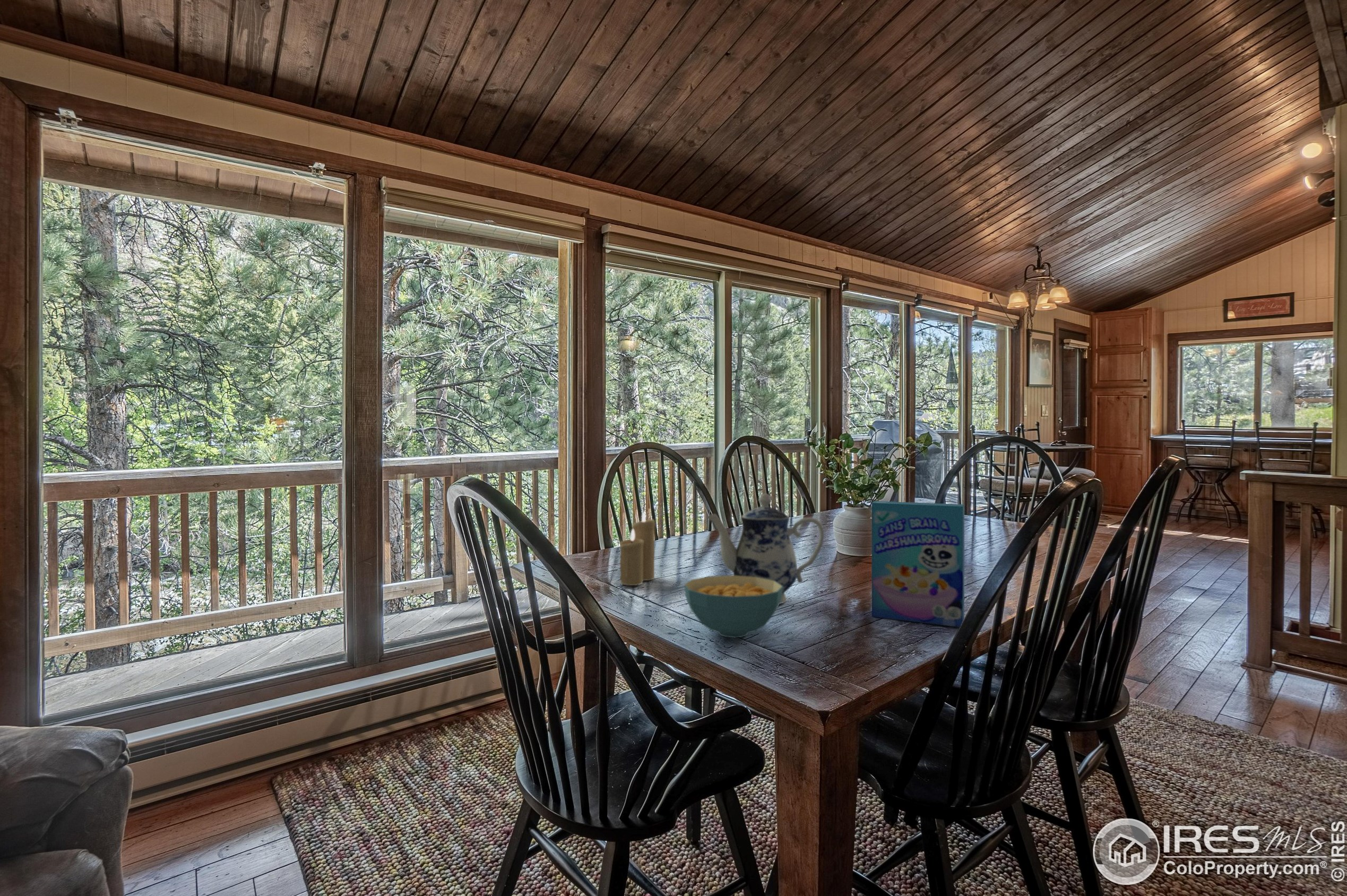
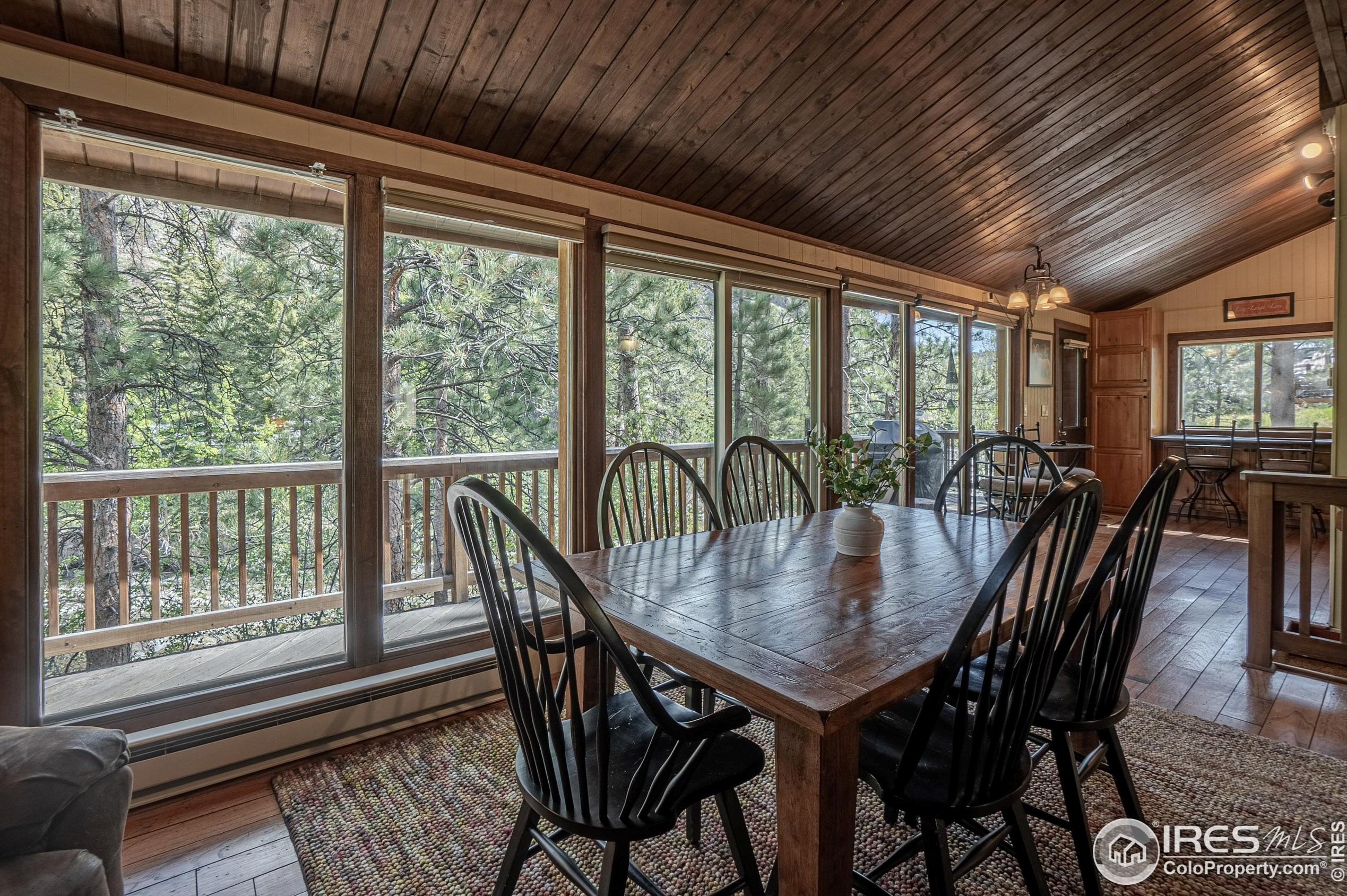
- teapot (765, 547)
- candle (637, 547)
- cereal box (917, 561)
- cereal bowl (733, 609)
